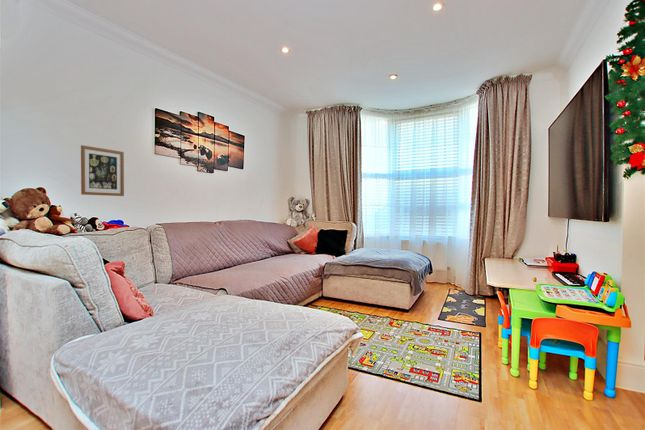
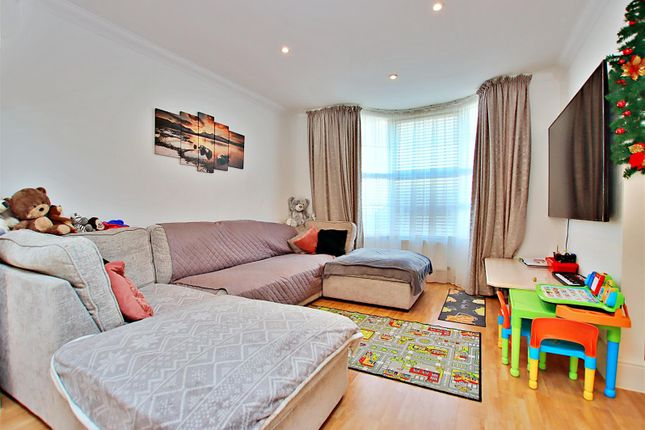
- wall art (103, 172)
